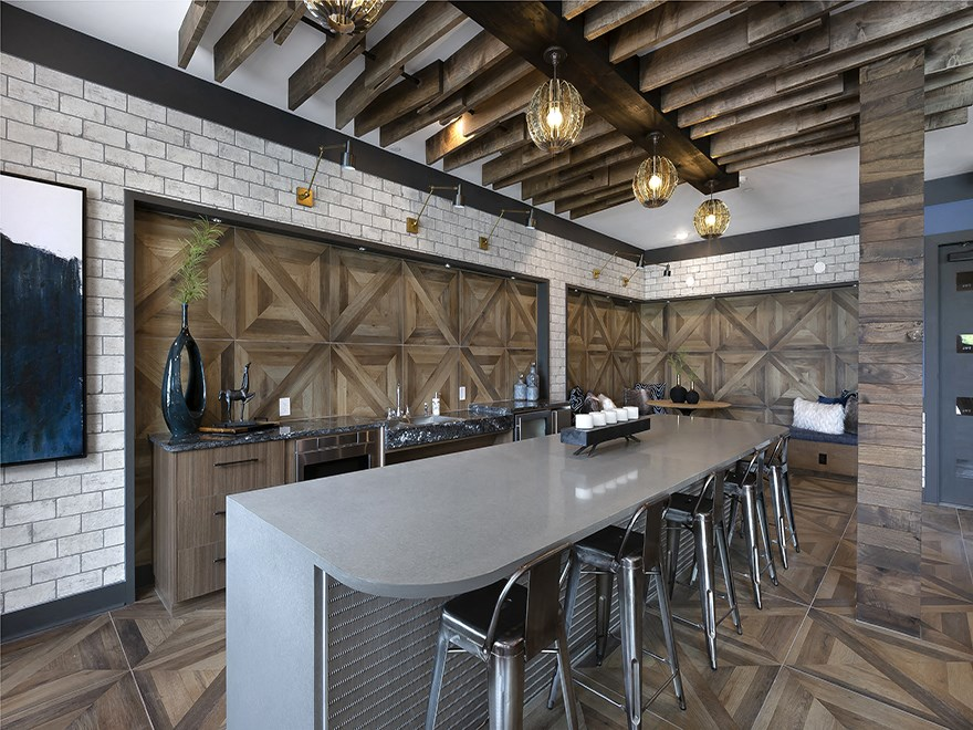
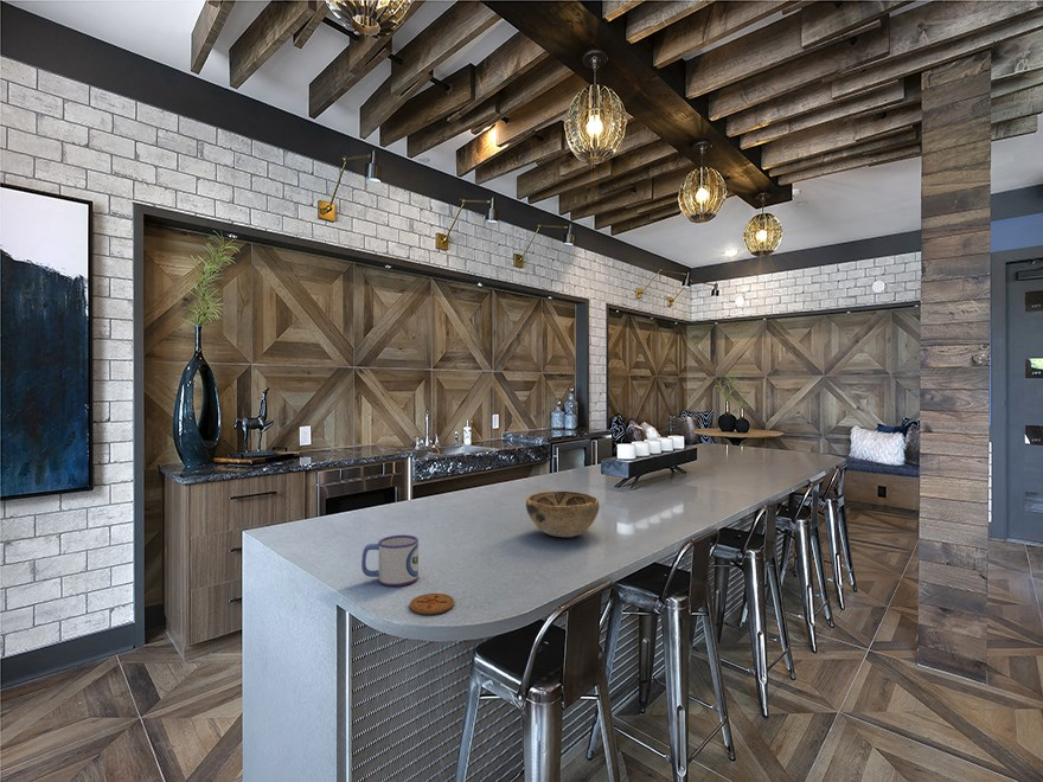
+ mug (390, 559)
+ coaster (431, 603)
+ decorative bowl (562, 515)
